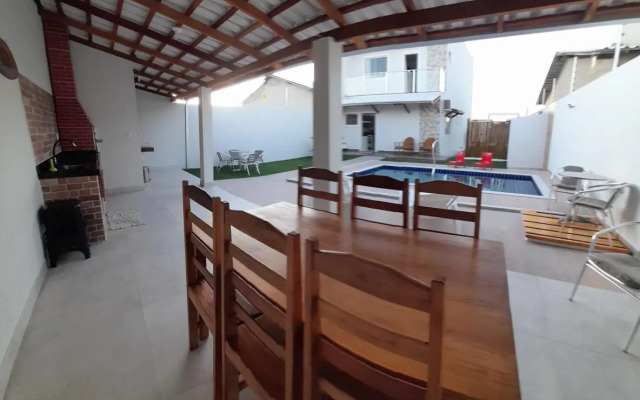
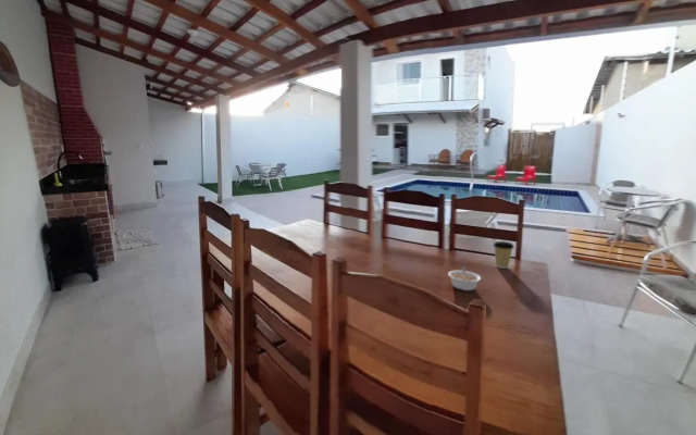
+ coffee cup (502, 254)
+ legume (462, 279)
